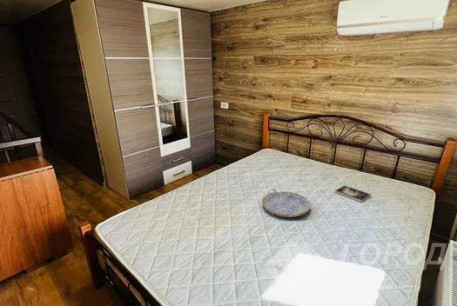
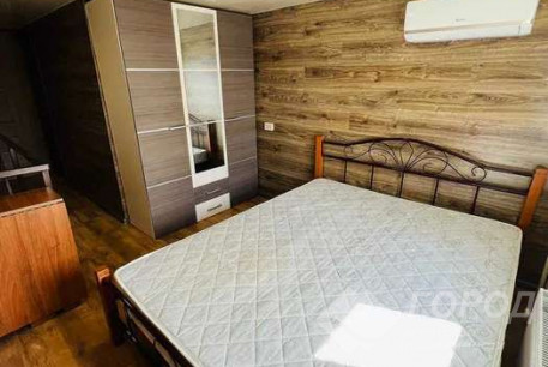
- serving tray (285, 203)
- book (352, 193)
